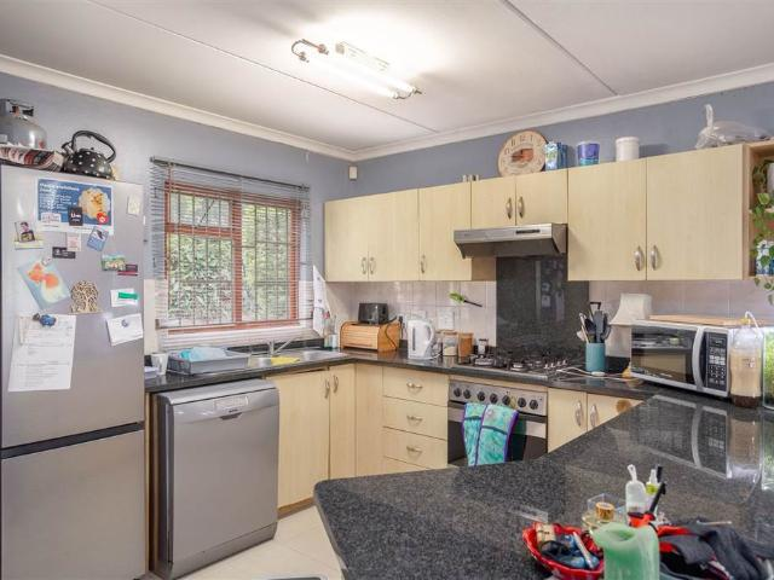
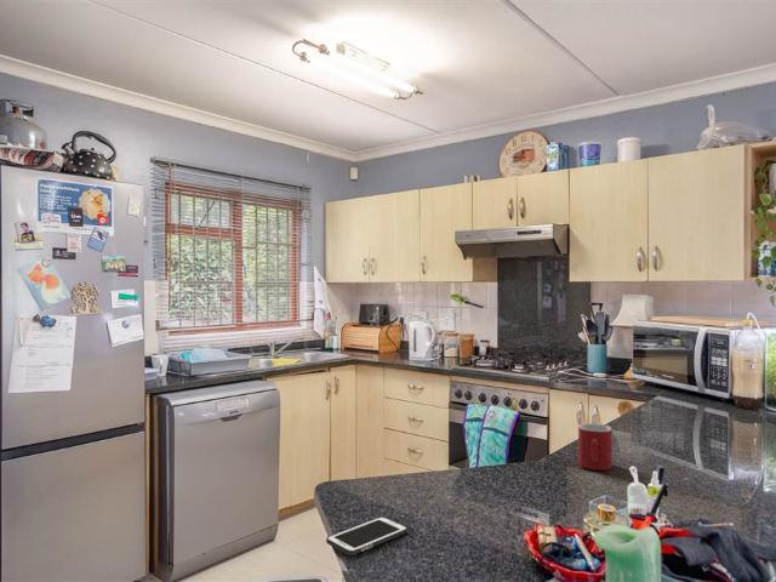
+ cell phone (367, 535)
+ mug (594, 447)
